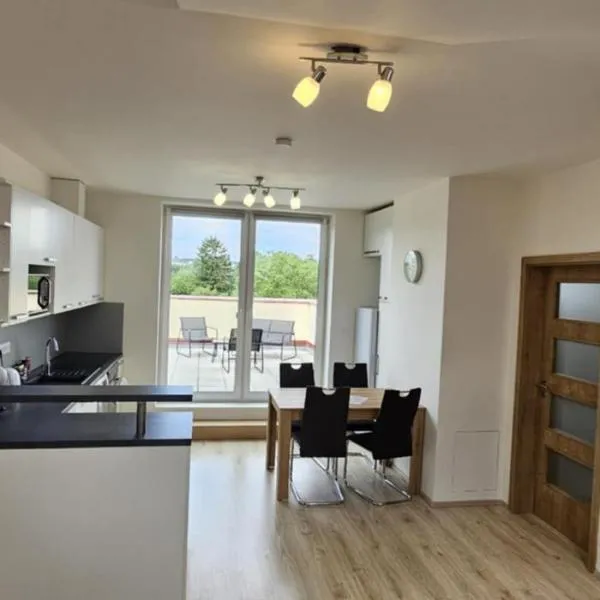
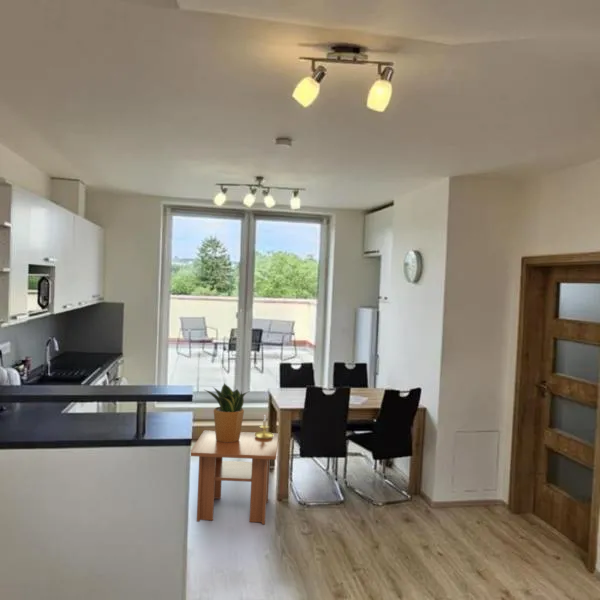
+ candle holder (264, 425)
+ coffee table (235, 475)
+ potted plant (225, 413)
